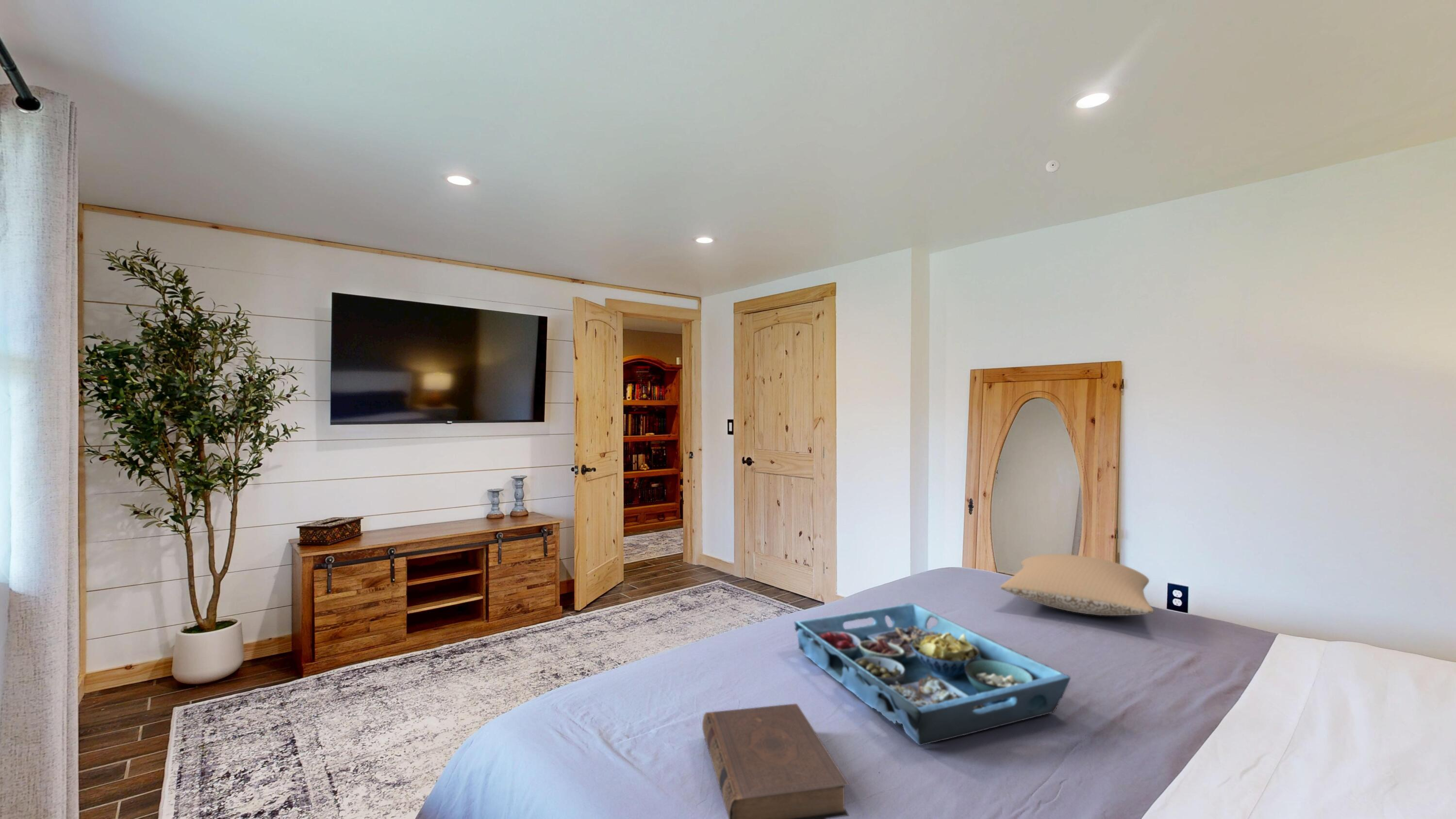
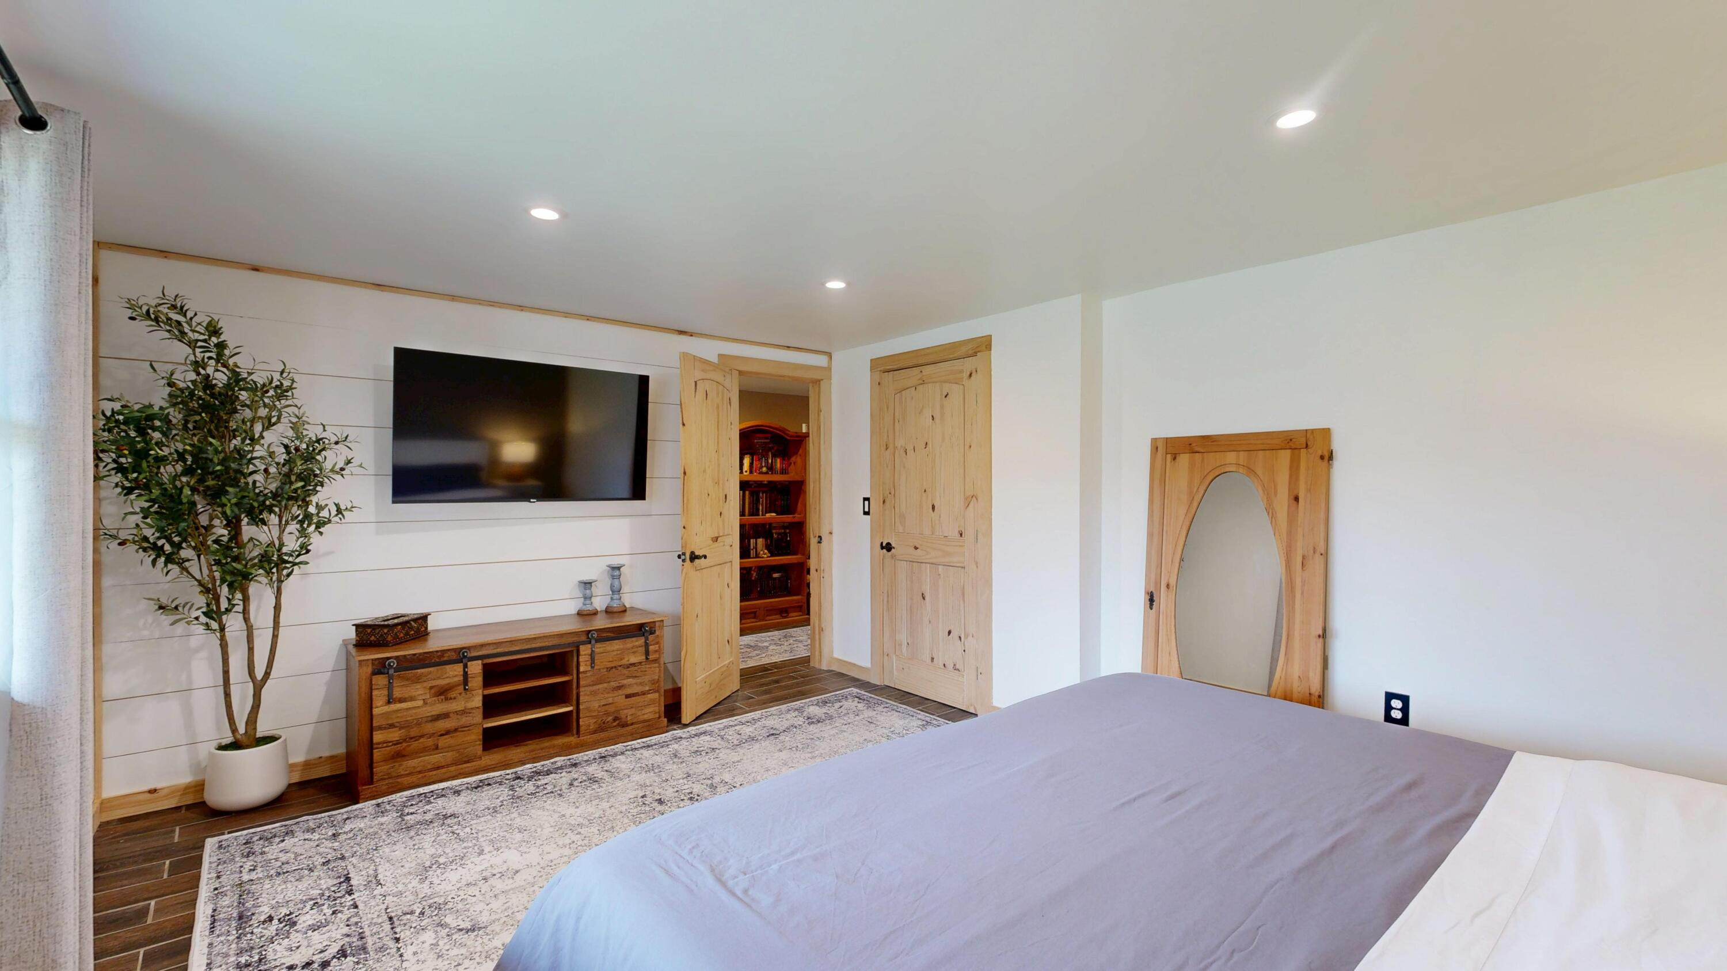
- pillow (1077, 584)
- serving tray (917, 659)
- smoke detector (1053, 167)
- book (768, 758)
